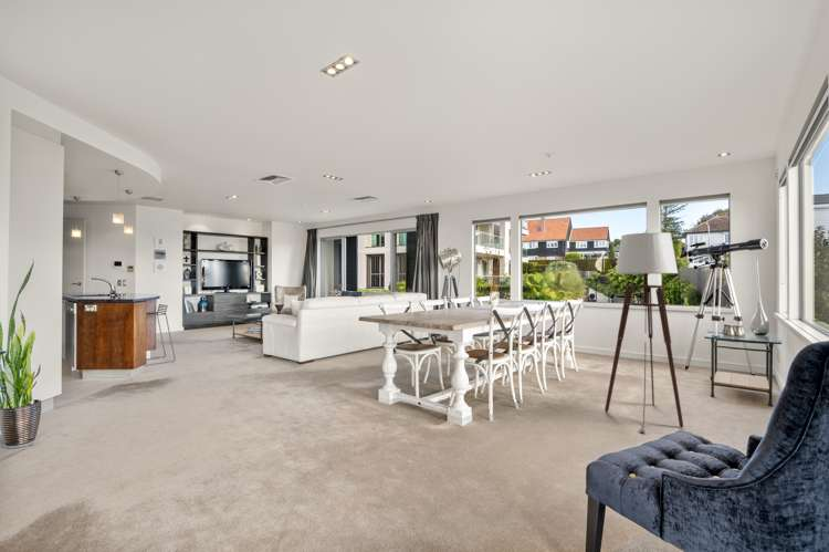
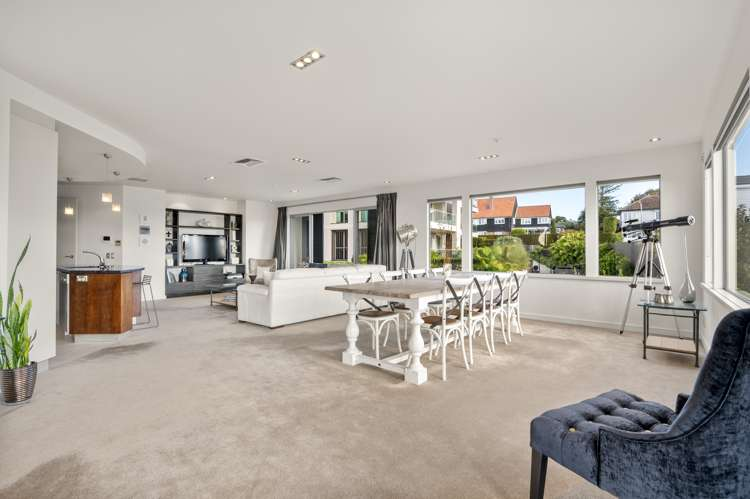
- floor lamp (646, 325)
